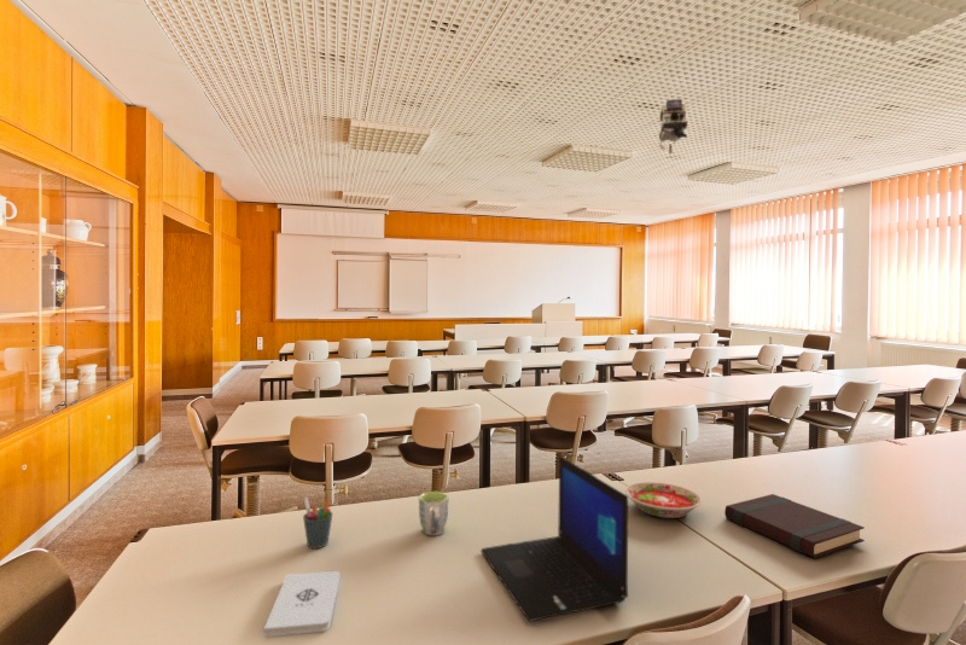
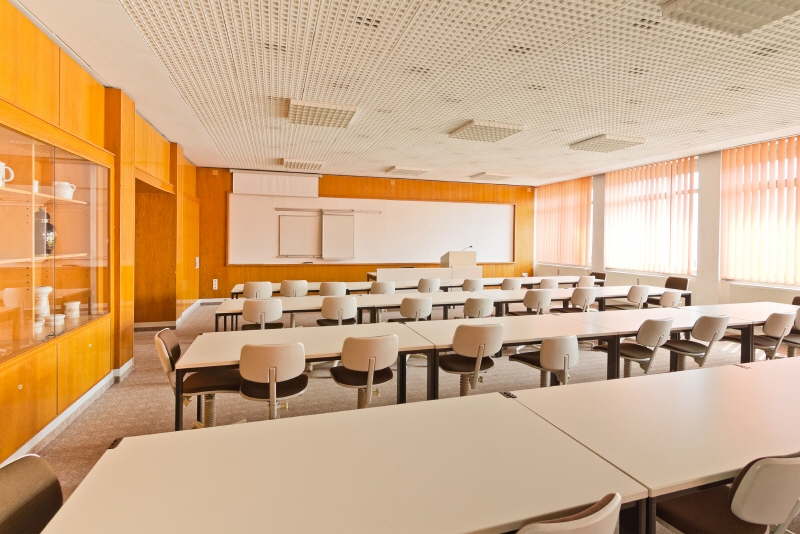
- mug (433, 515)
- book (790, 522)
- laptop (558, 527)
- bowl (662, 501)
- pen holder (318, 521)
- notepad (305, 600)
- camera (673, 127)
